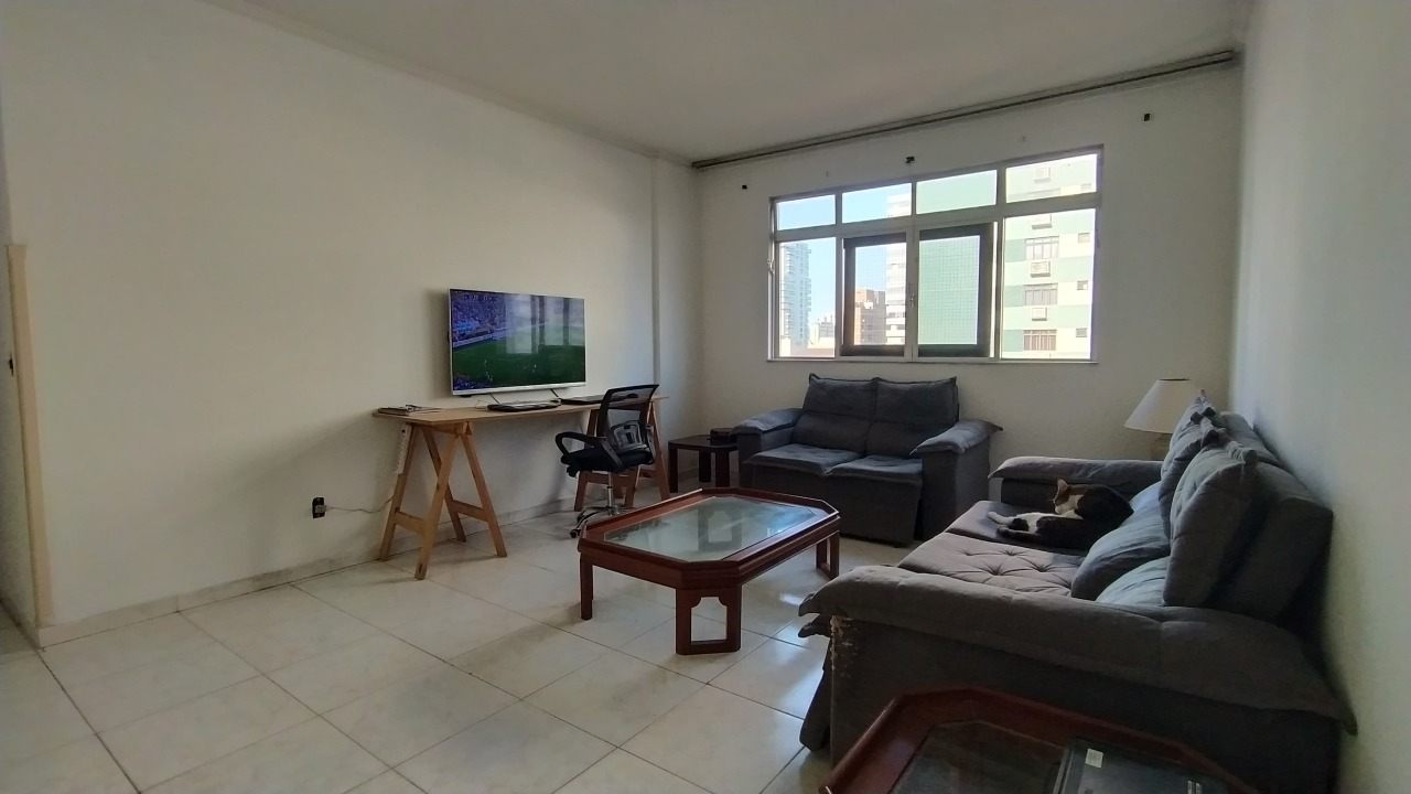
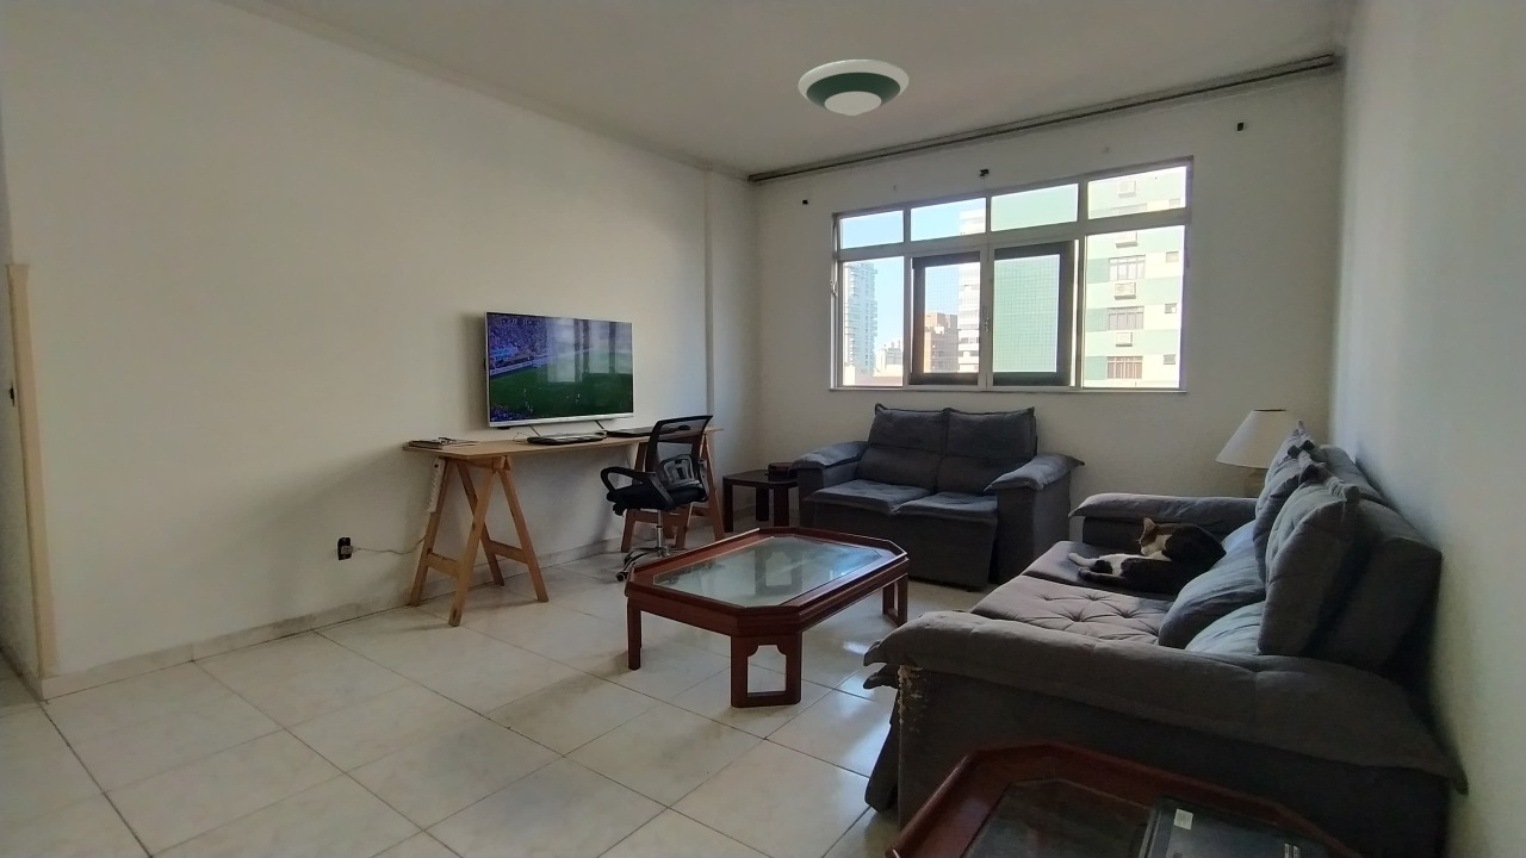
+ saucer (852, 98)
